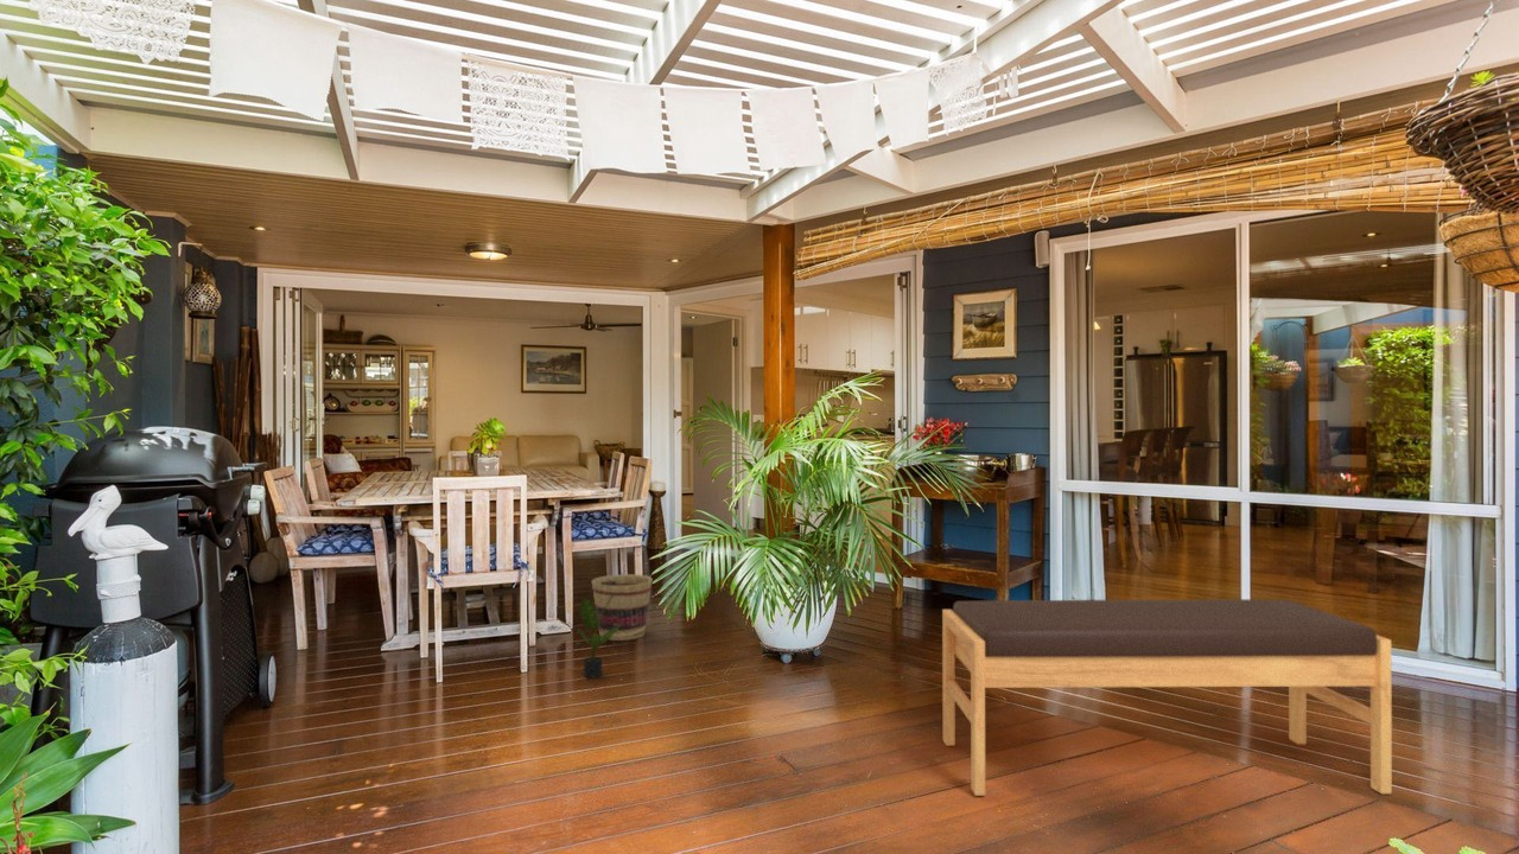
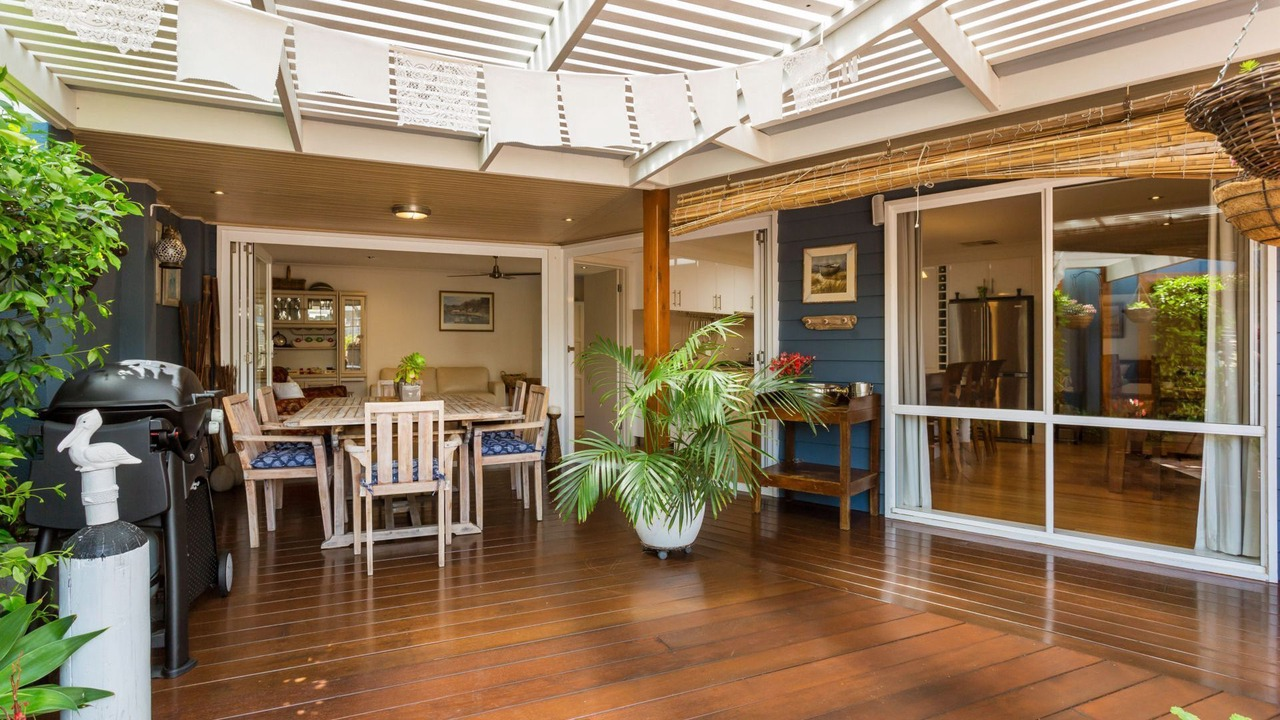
- potted plant (597, 633)
- bench (1149, 686)
- basket (622, 607)
